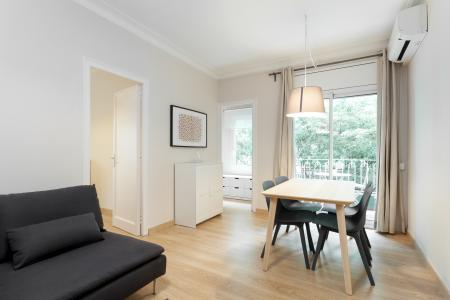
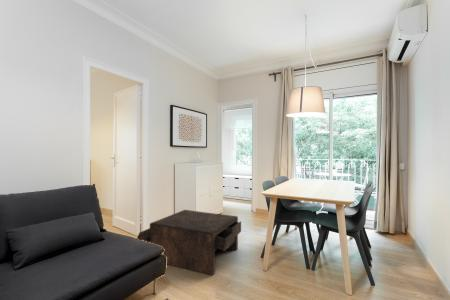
+ coffee table (190, 236)
